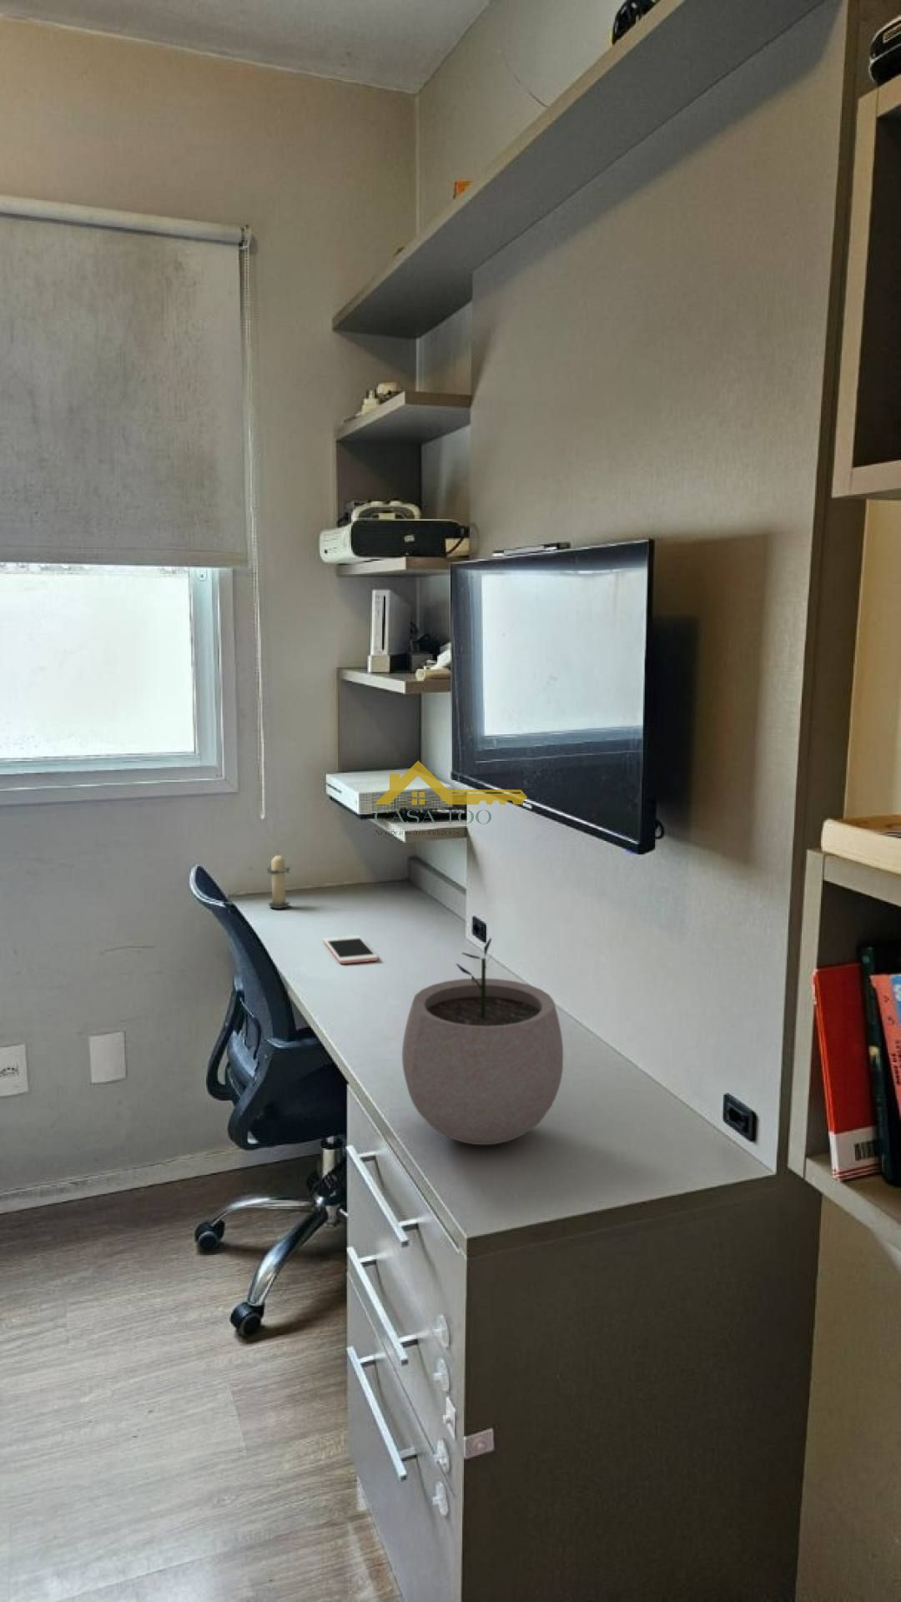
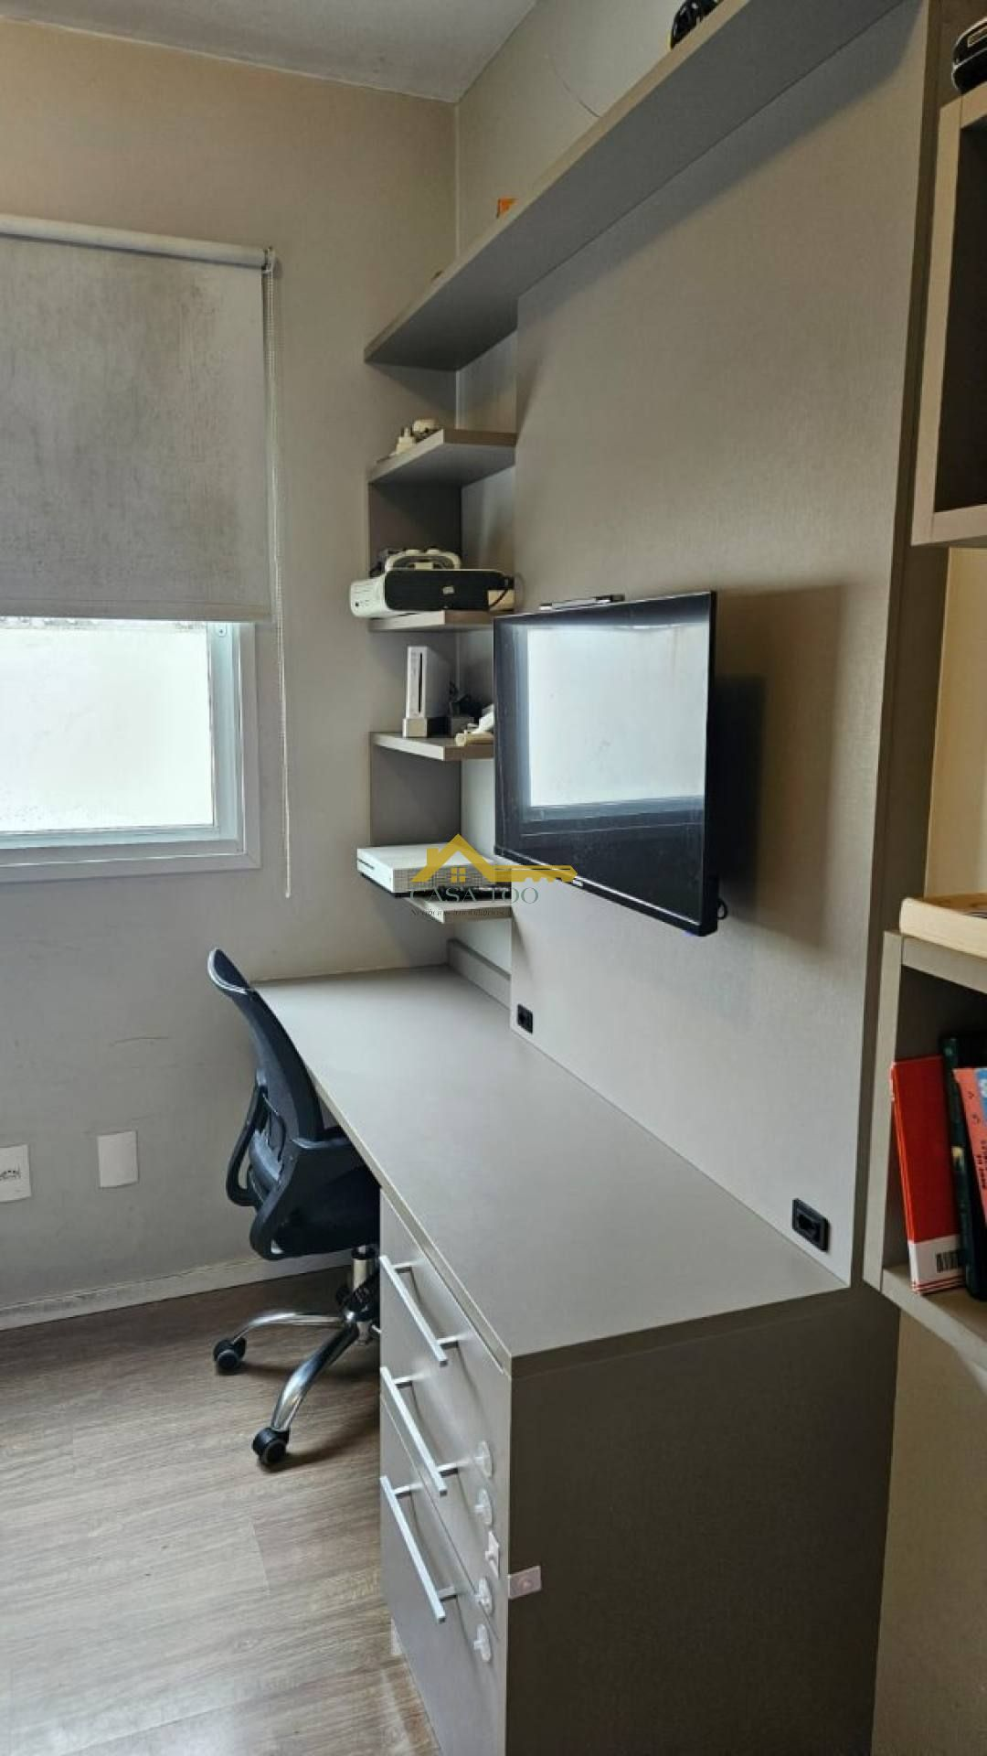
- candle (278, 879)
- plant pot (482, 1038)
- cell phone (350, 948)
